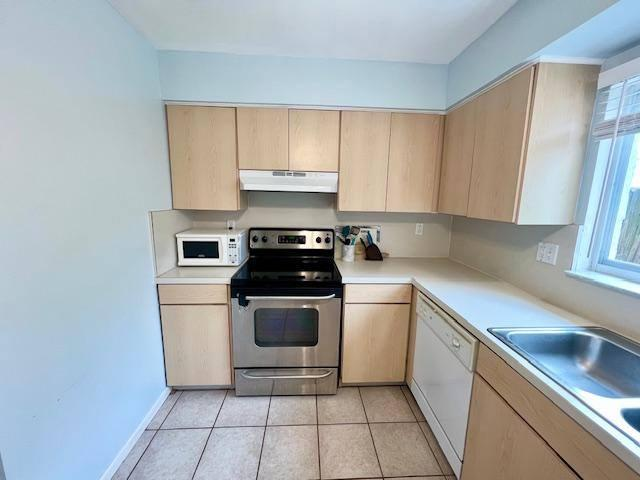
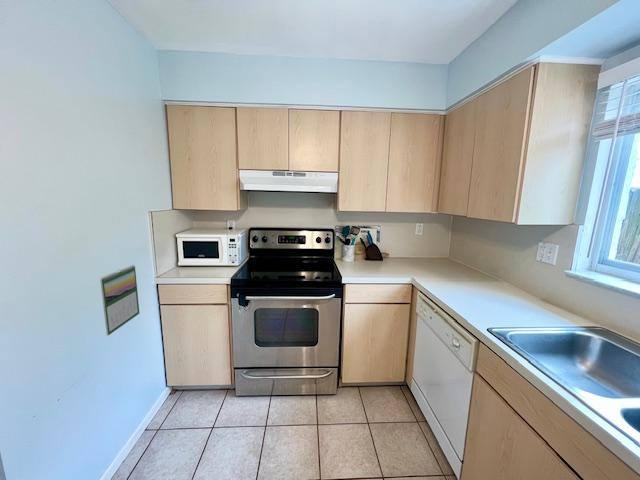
+ calendar (121, 297)
